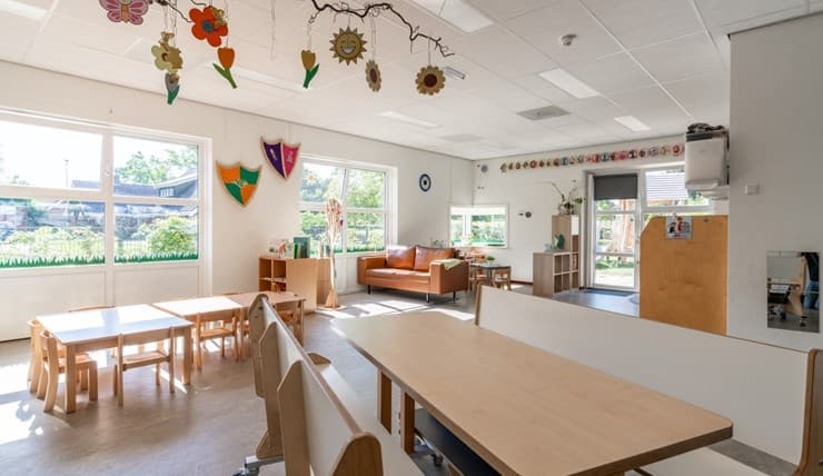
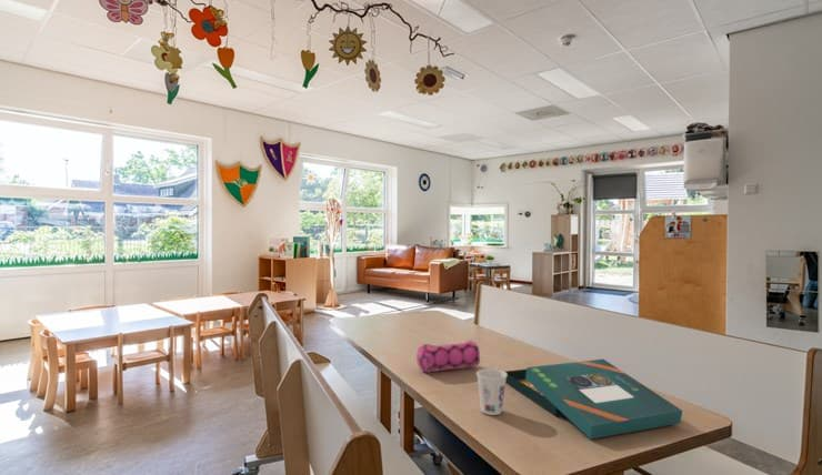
+ pencil case (449, 354)
+ board game (581, 385)
+ cup (491, 392)
